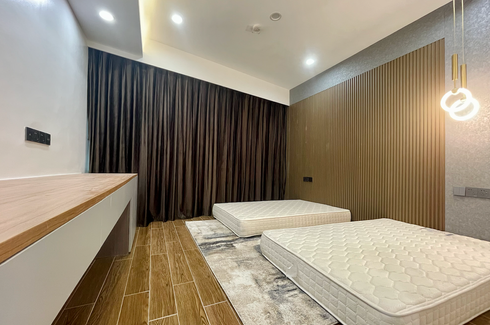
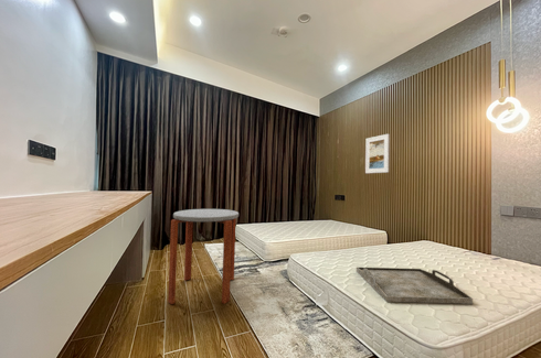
+ side table (191, 250)
+ serving tray (405, 279)
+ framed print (376, 154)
